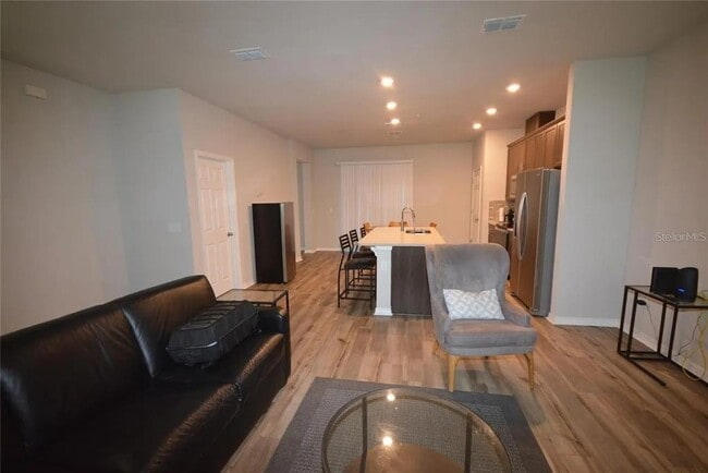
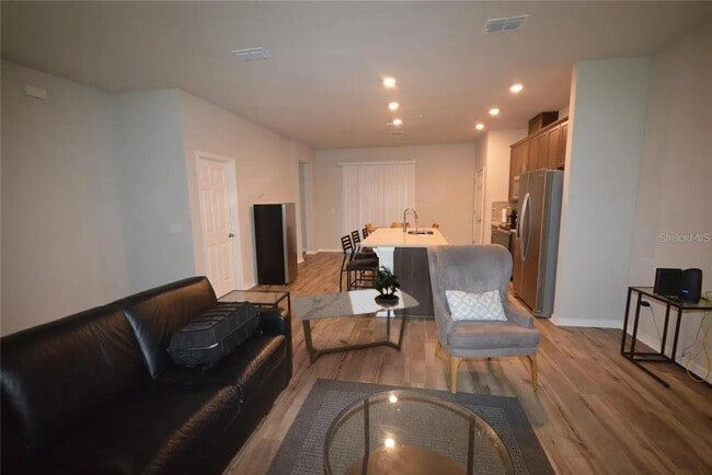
+ potted plant (386, 281)
+ coffee table (349, 315)
